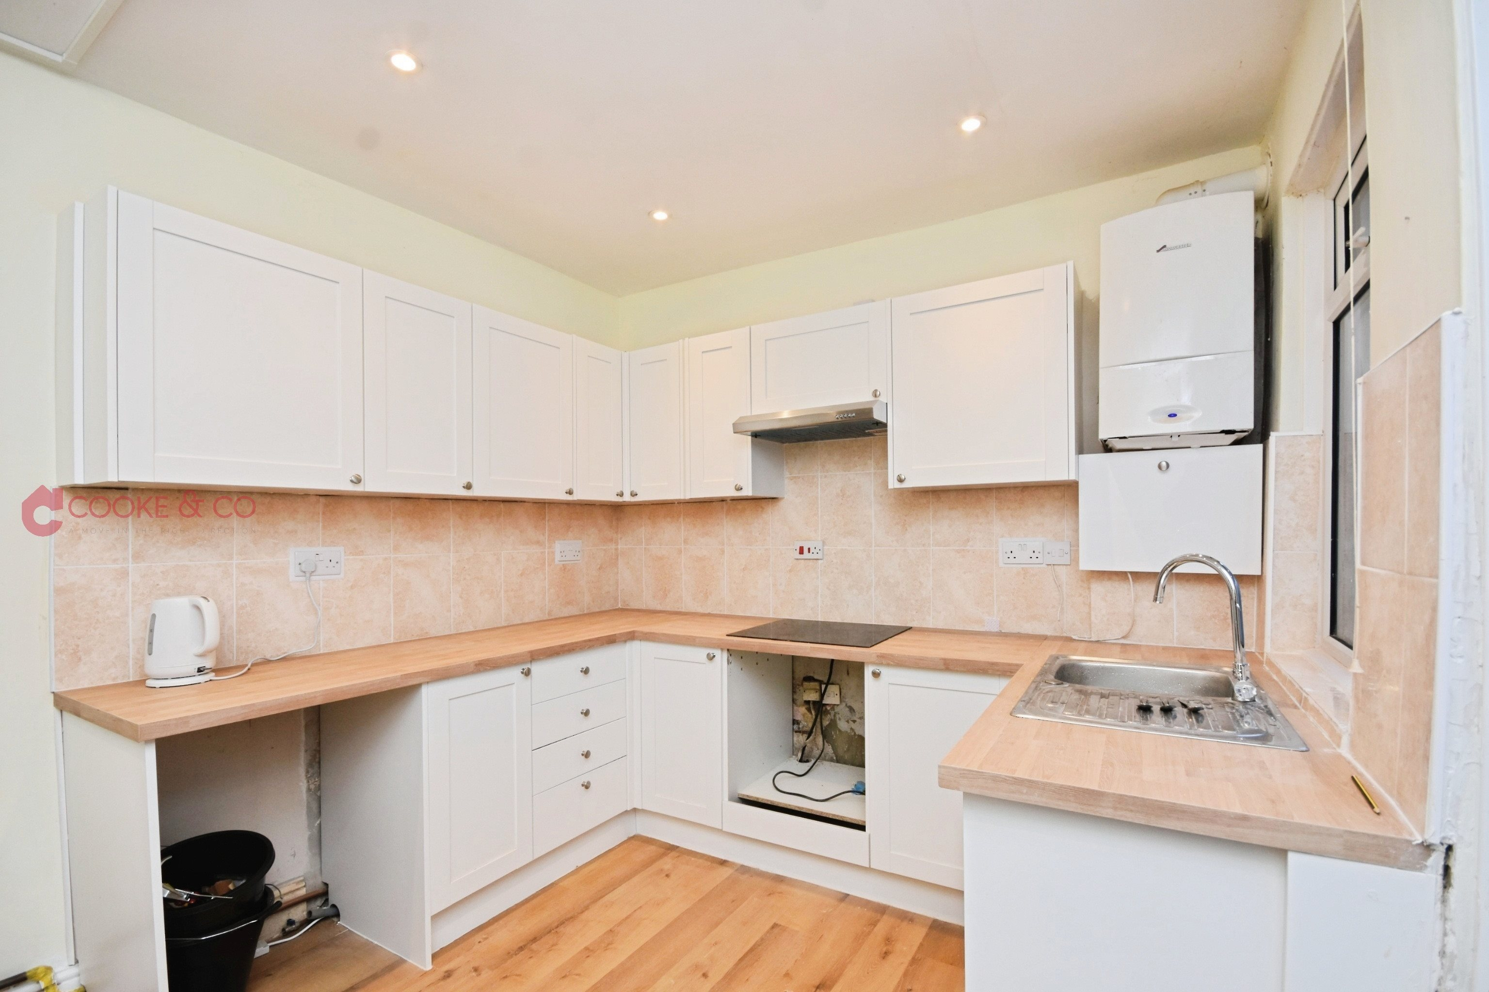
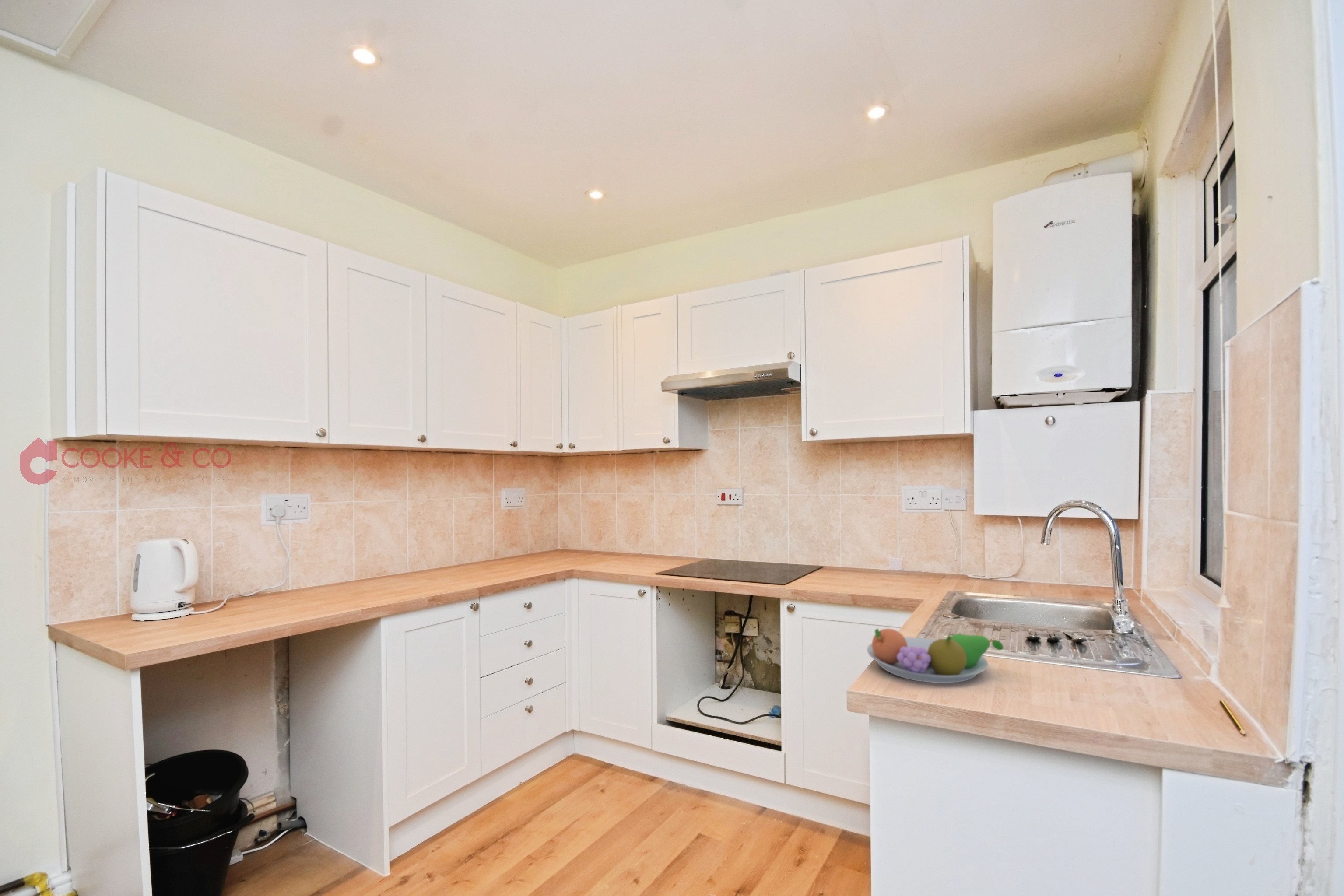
+ fruit bowl (930, 645)
